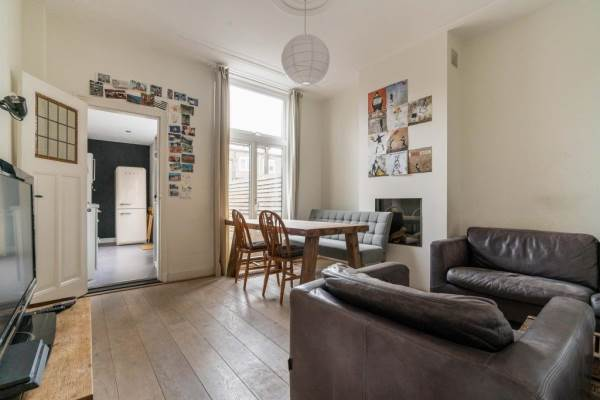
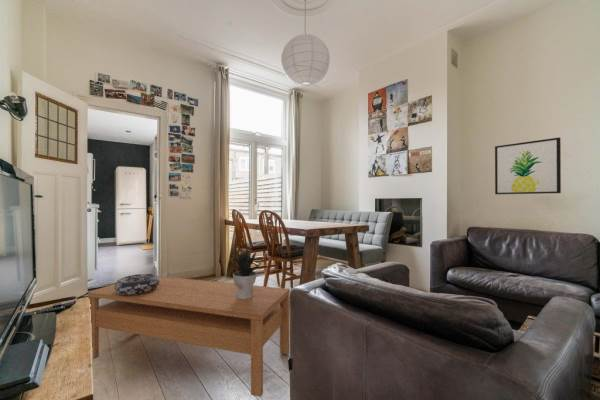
+ coffee table (190, 322)
+ wall art (525, 168)
+ decorative bowl (137, 284)
+ potted plant (242, 270)
